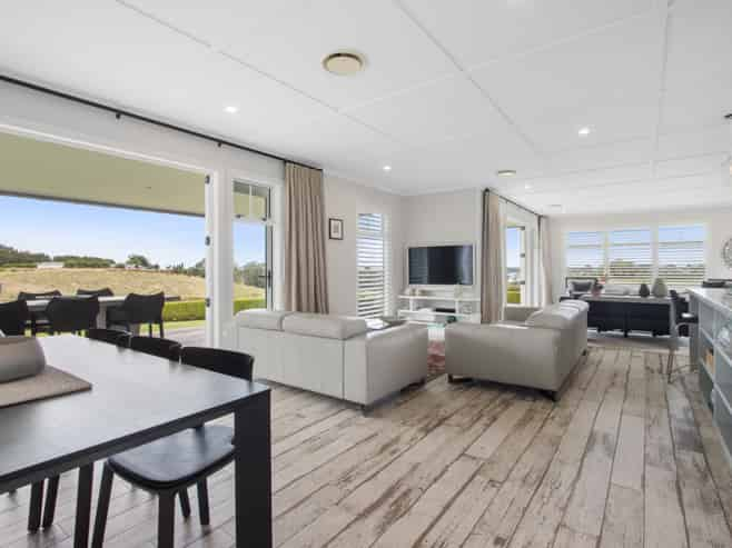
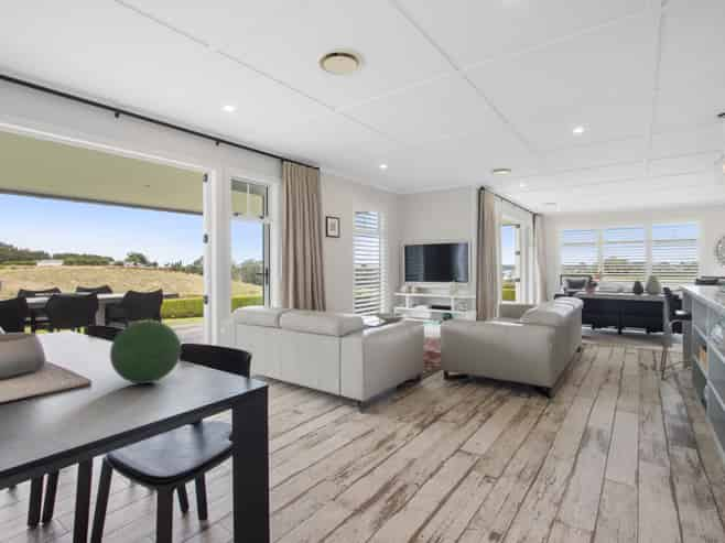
+ decorative orb (147, 351)
